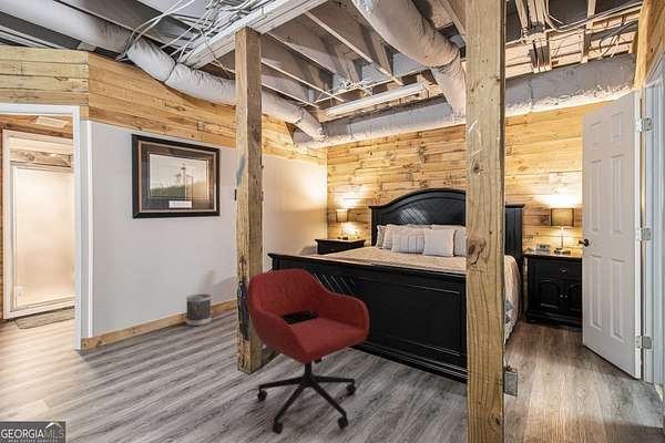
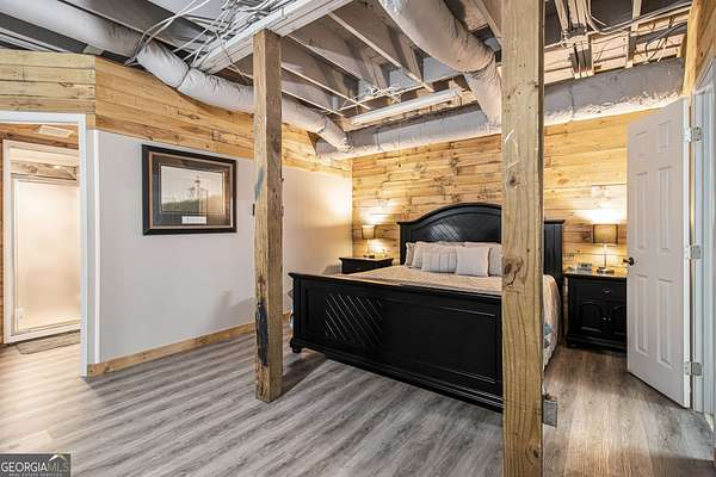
- office chair (306, 339)
- wastebasket (198, 308)
